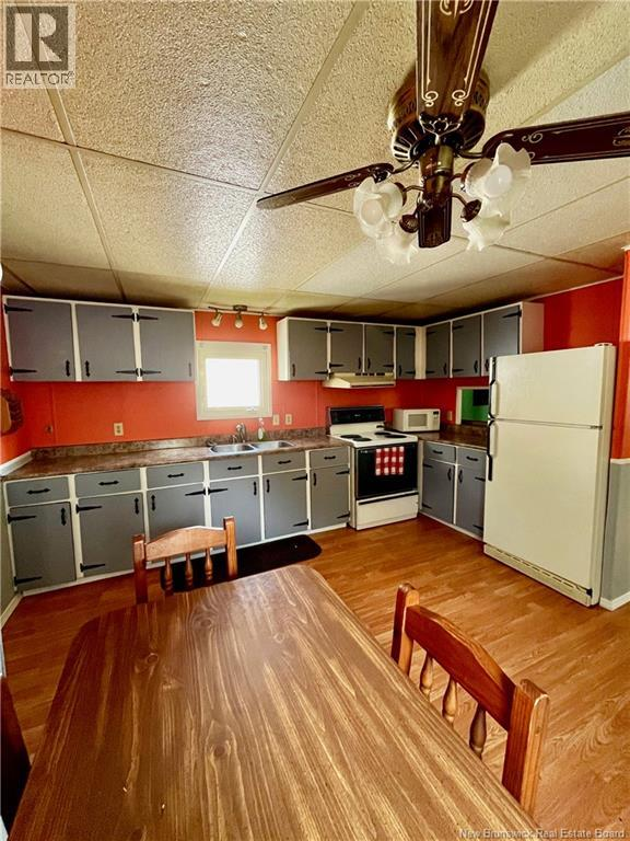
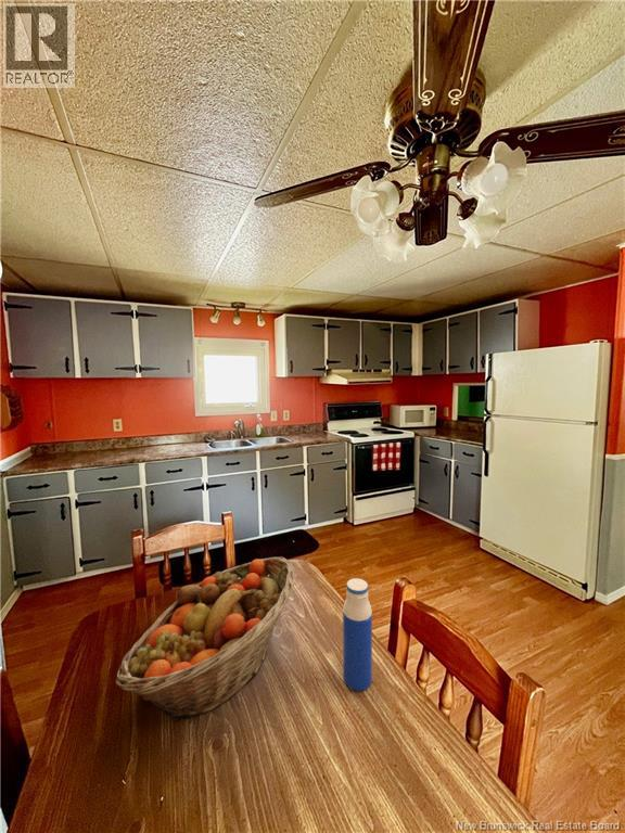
+ water bottle (357, 631)
+ fruit basket (218, 621)
